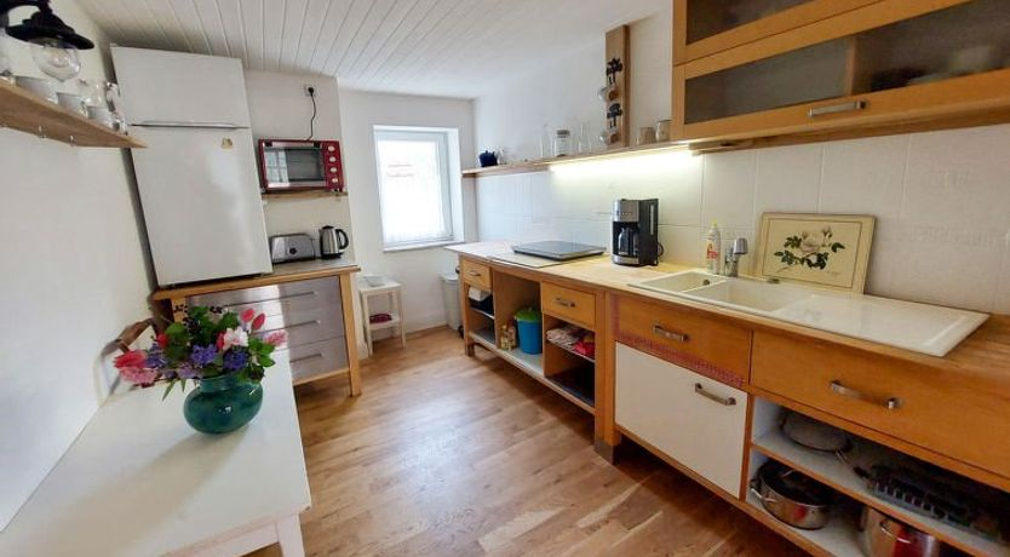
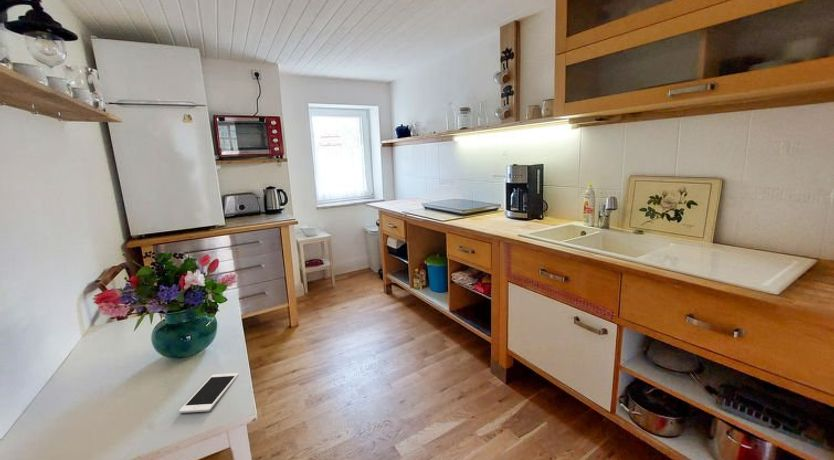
+ cell phone (211, 391)
